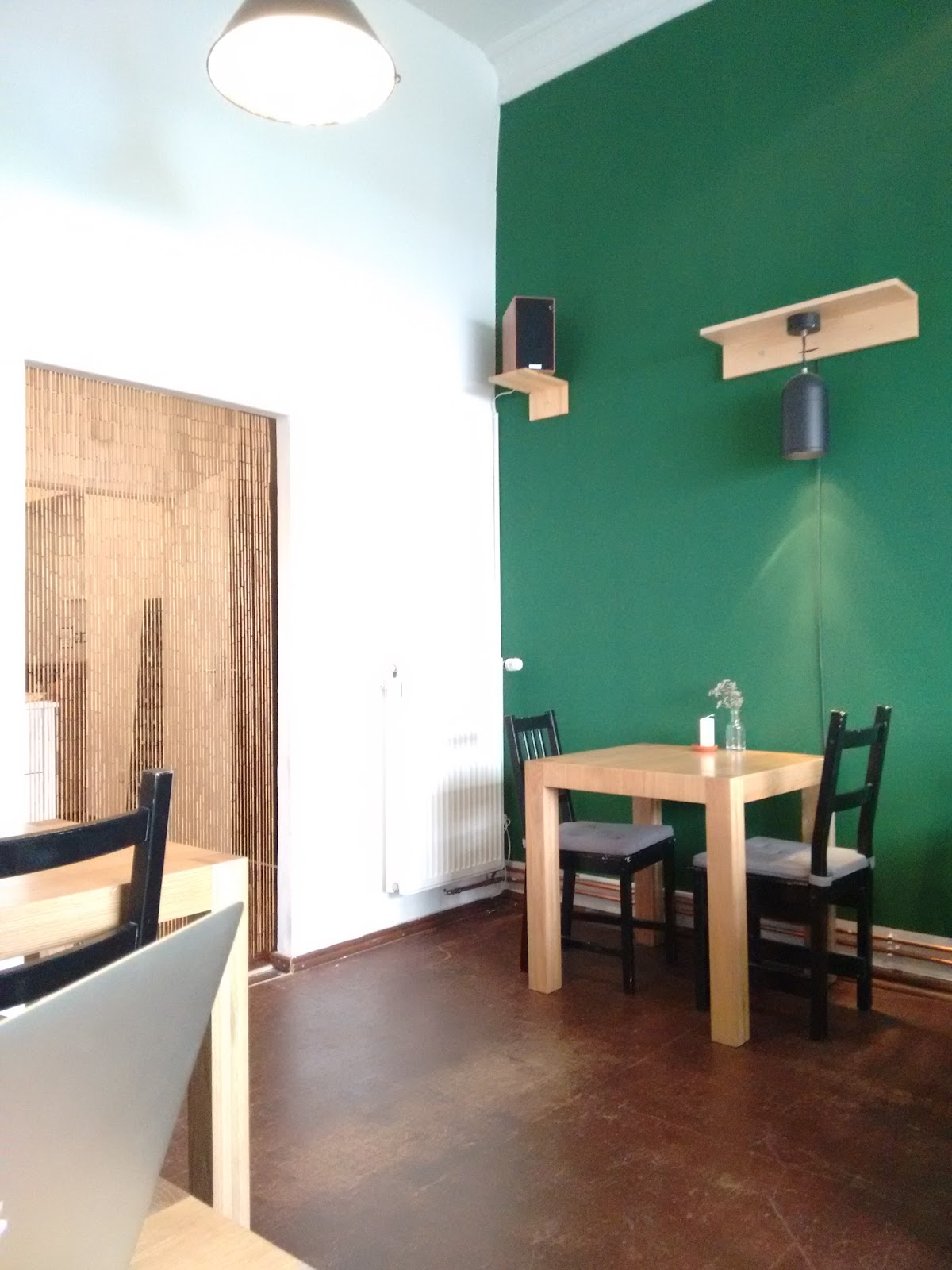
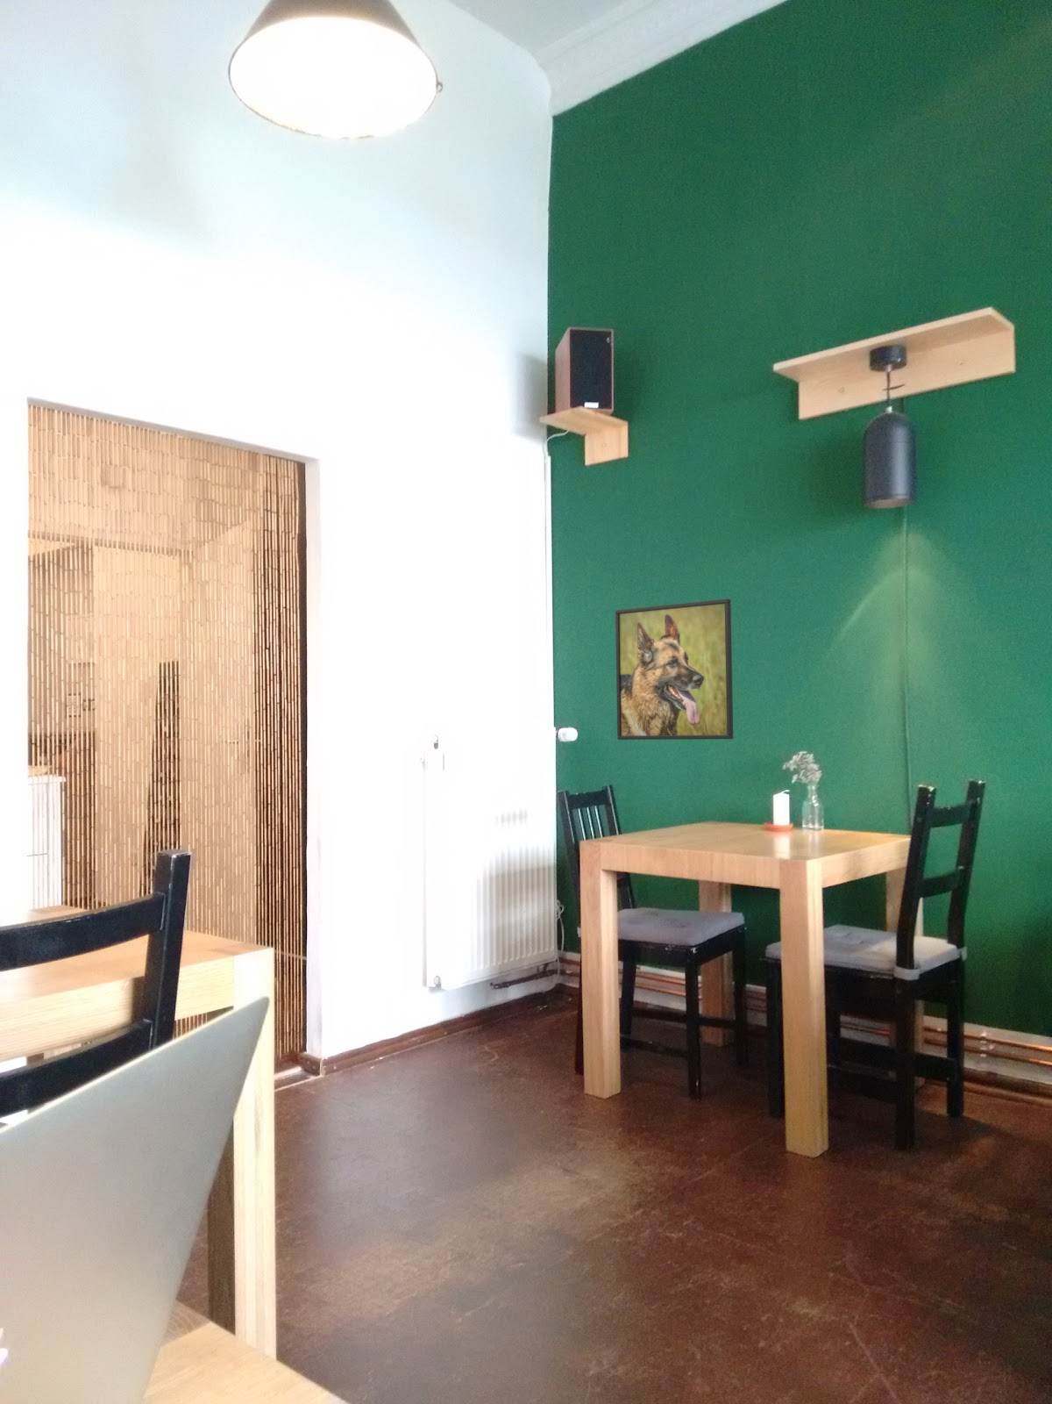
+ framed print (672, 671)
